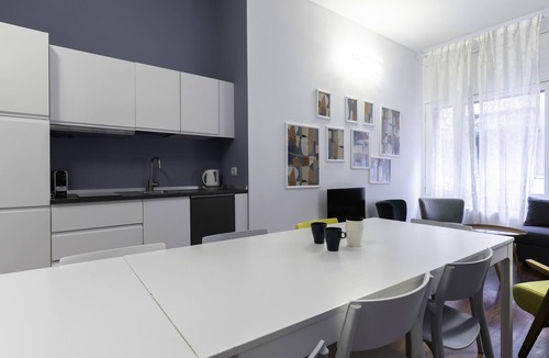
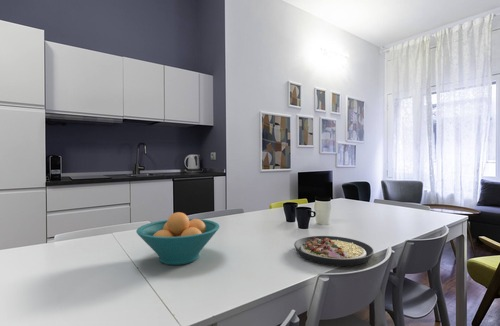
+ plate (332, 247)
+ fruit bowl (179, 235)
